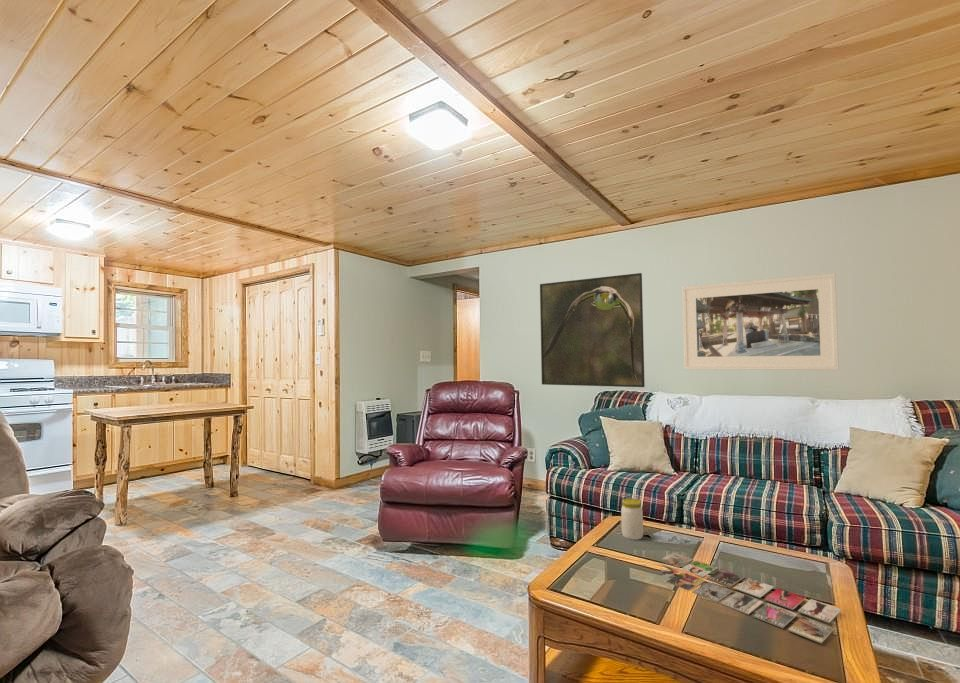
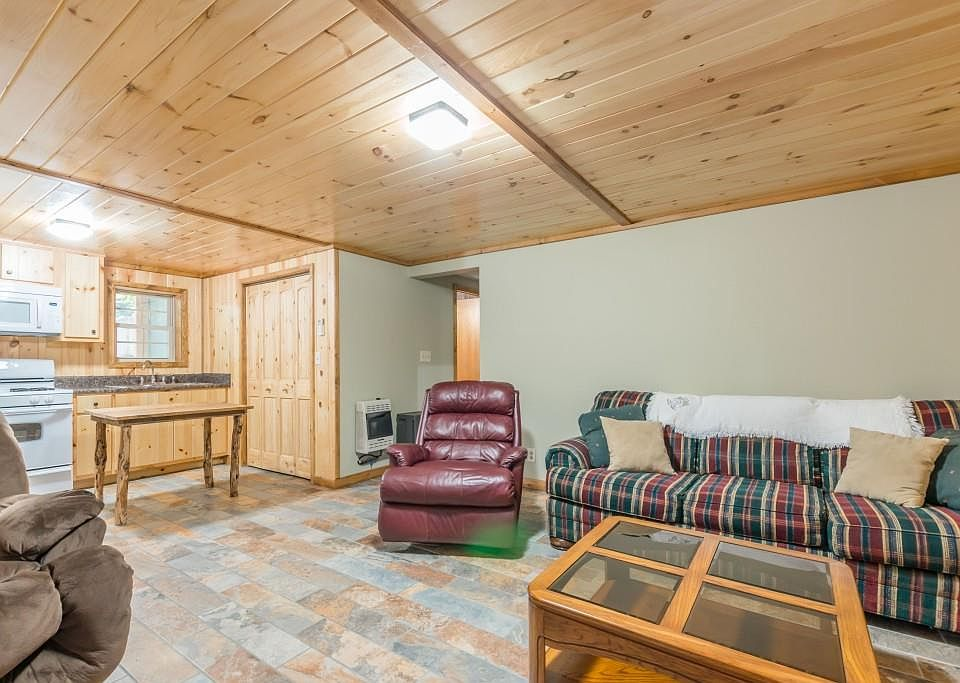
- jar (632, 518)
- magazine (732, 590)
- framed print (588, 332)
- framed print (754, 325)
